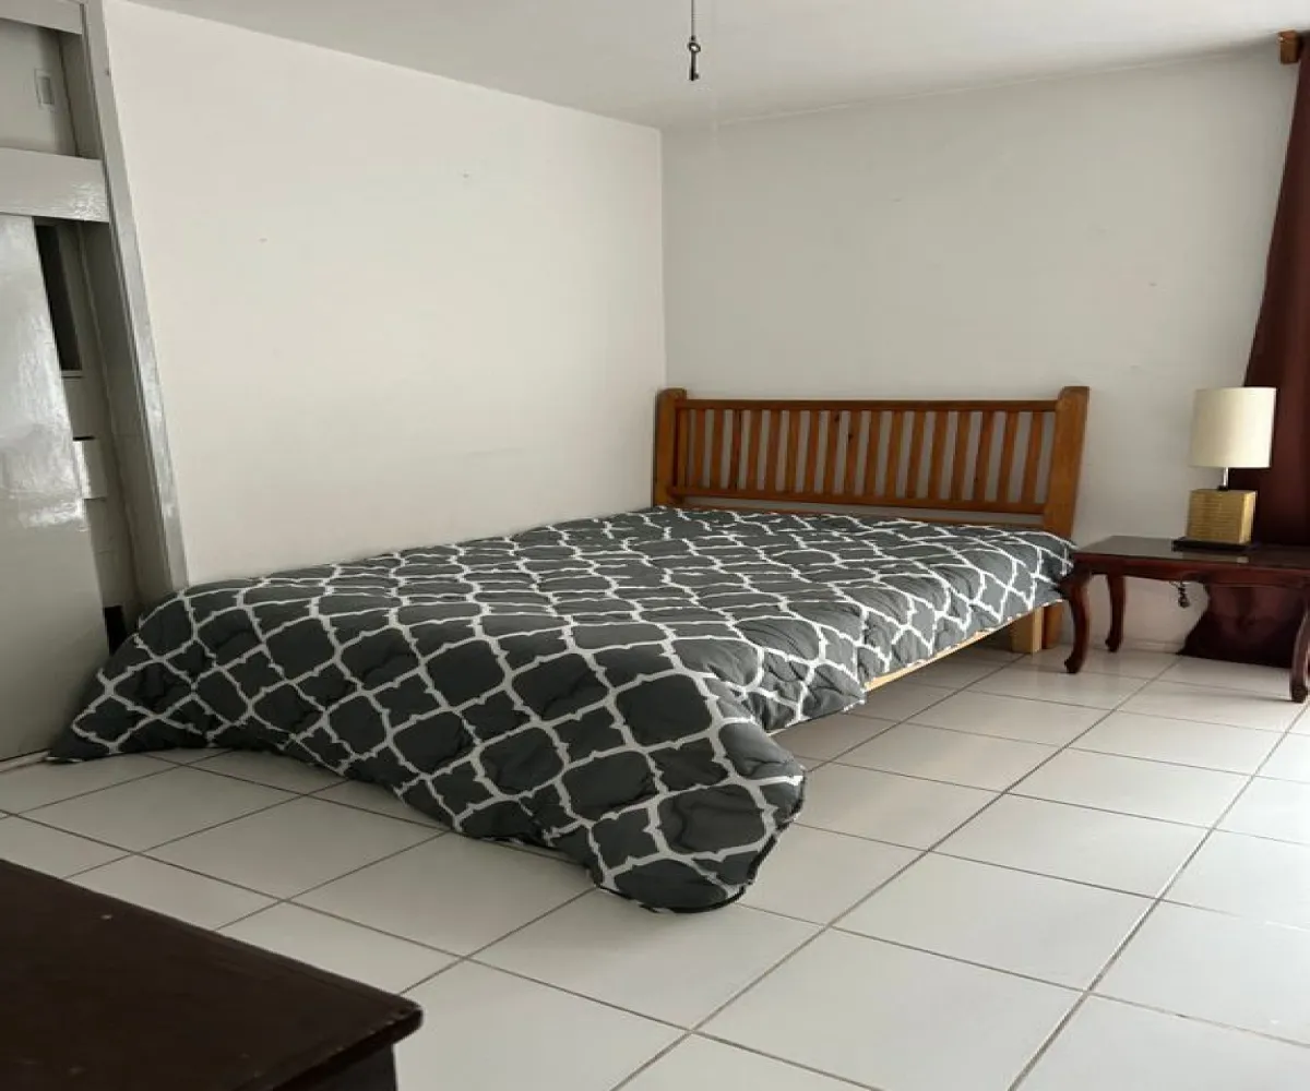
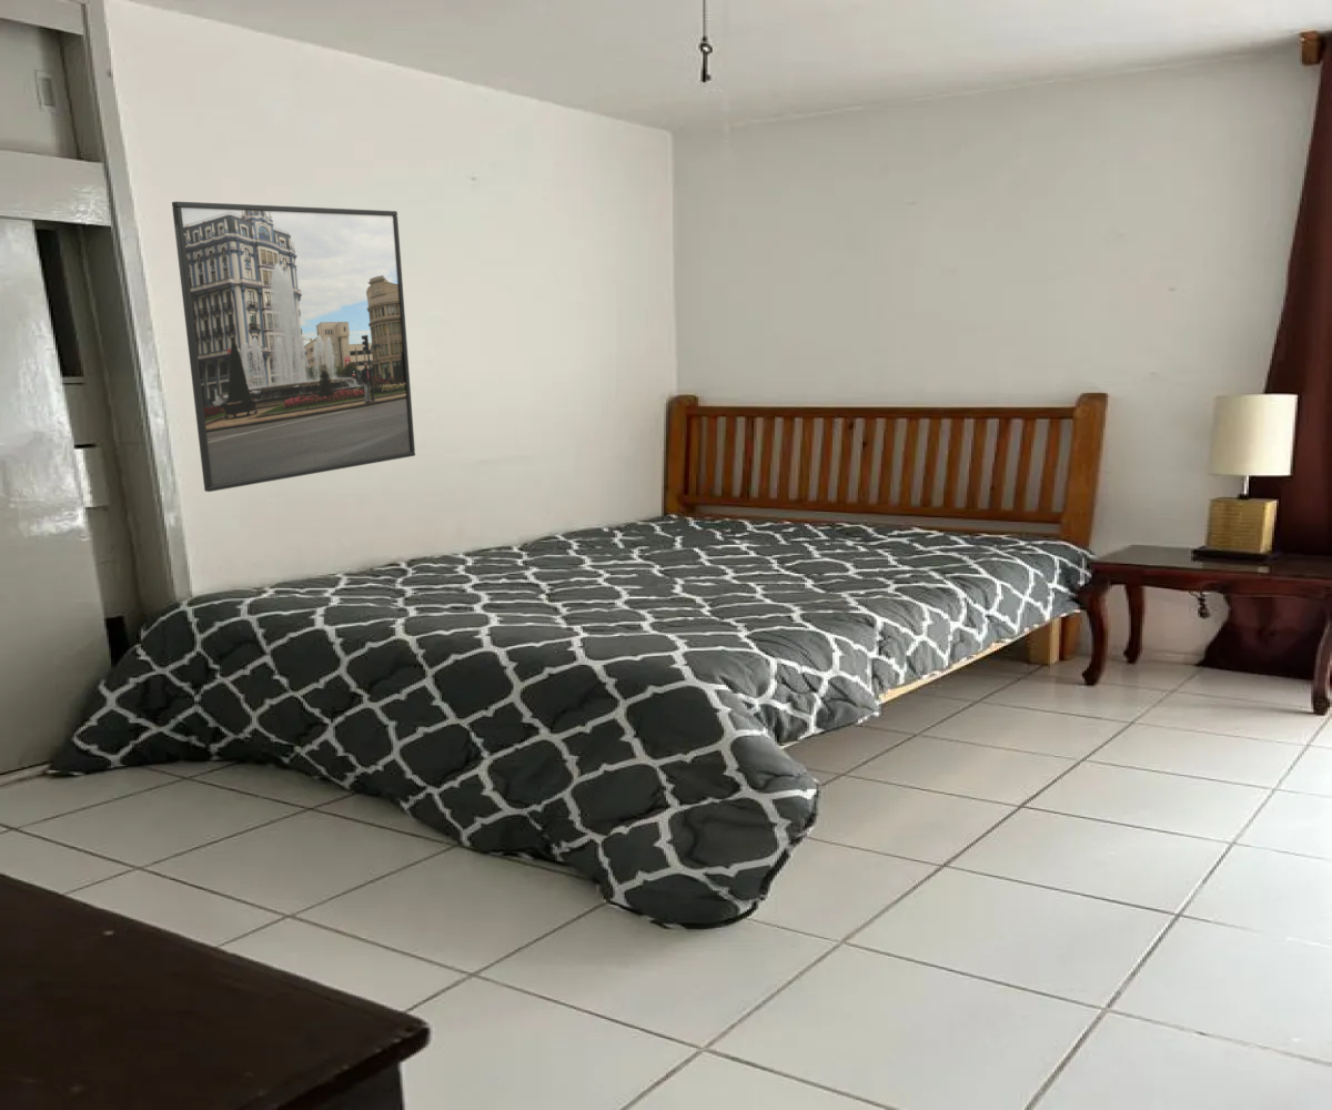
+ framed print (306, 342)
